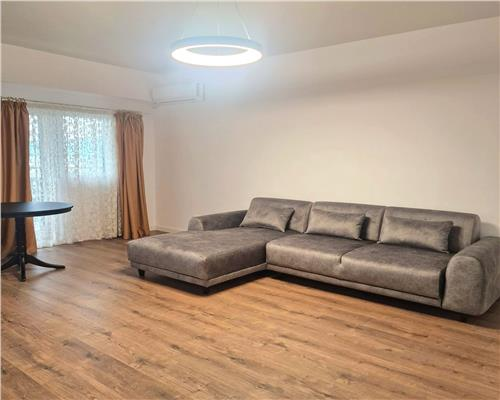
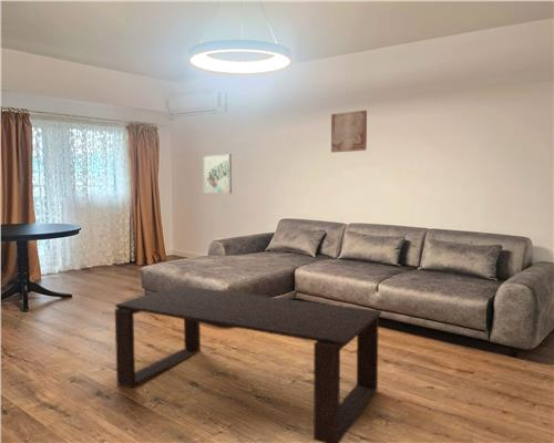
+ wall art (216, 174)
+ coffee table (246, 329)
+ wall art (348, 132)
